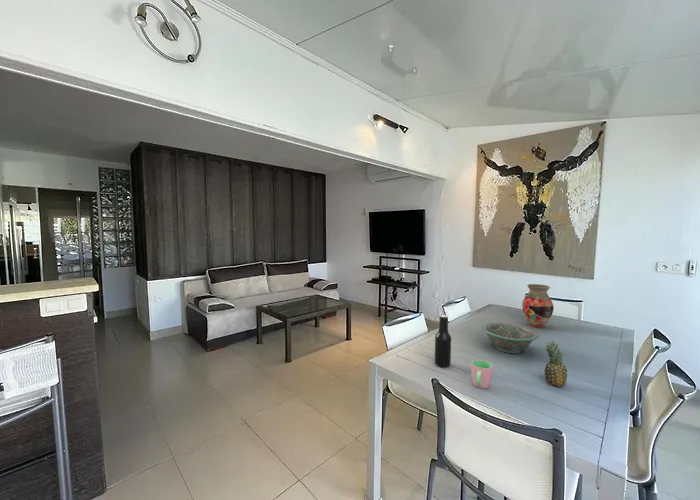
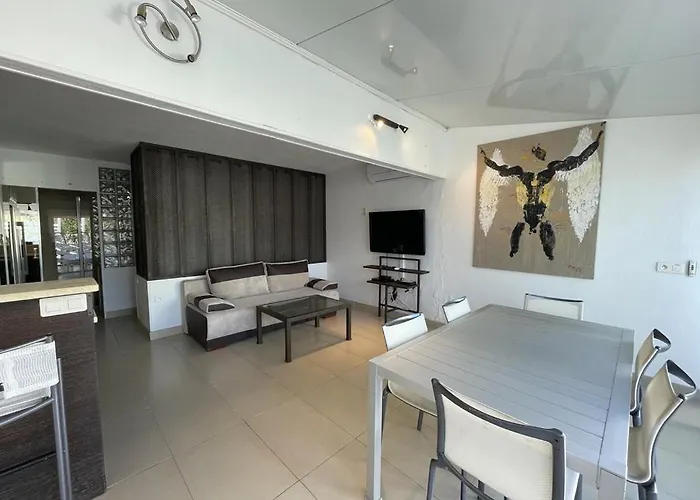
- decorative bowl (508, 339)
- fruit (555, 362)
- vase (537, 306)
- cup (480, 375)
- beer bottle (443, 340)
